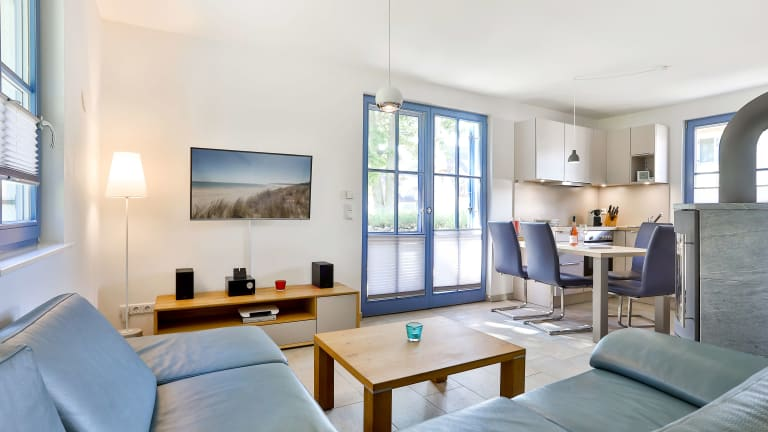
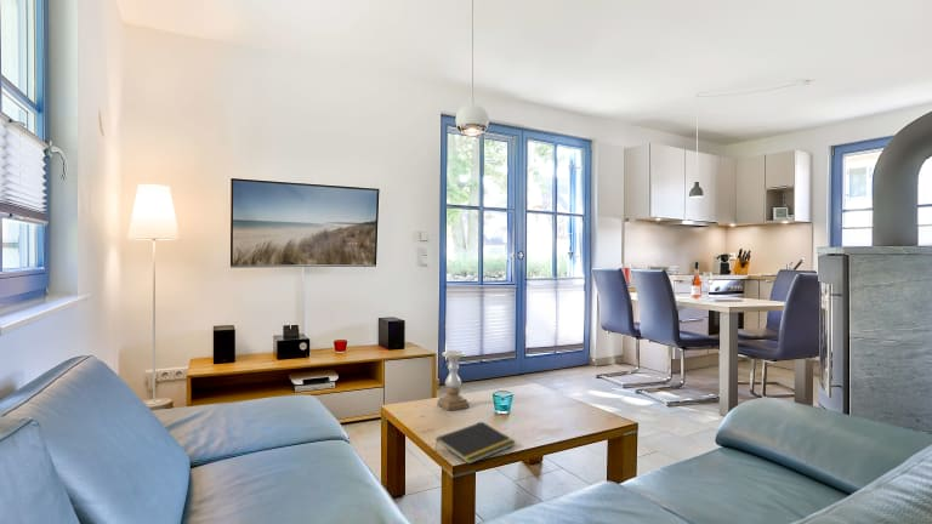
+ notepad (476, 440)
+ candle holder (453, 378)
